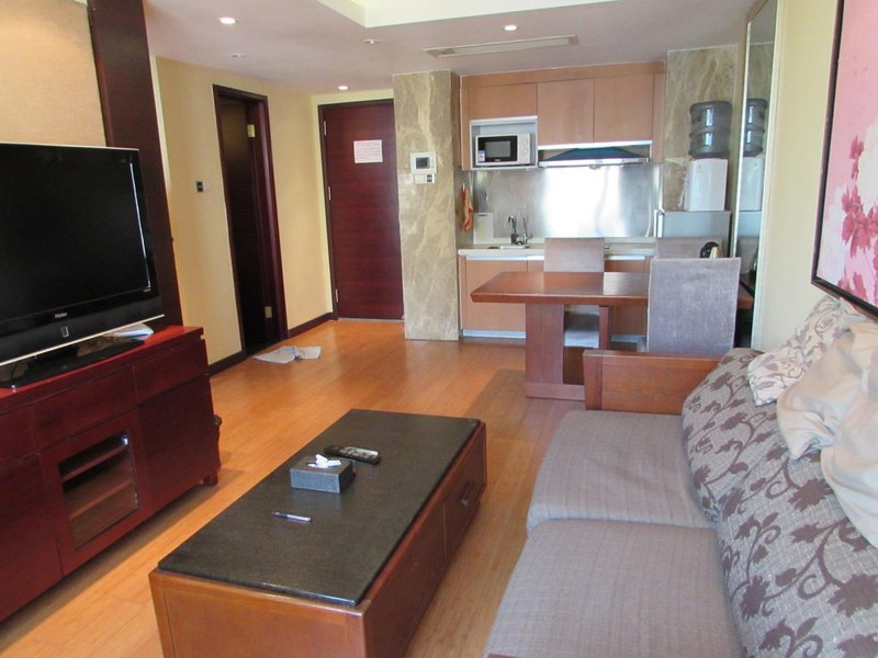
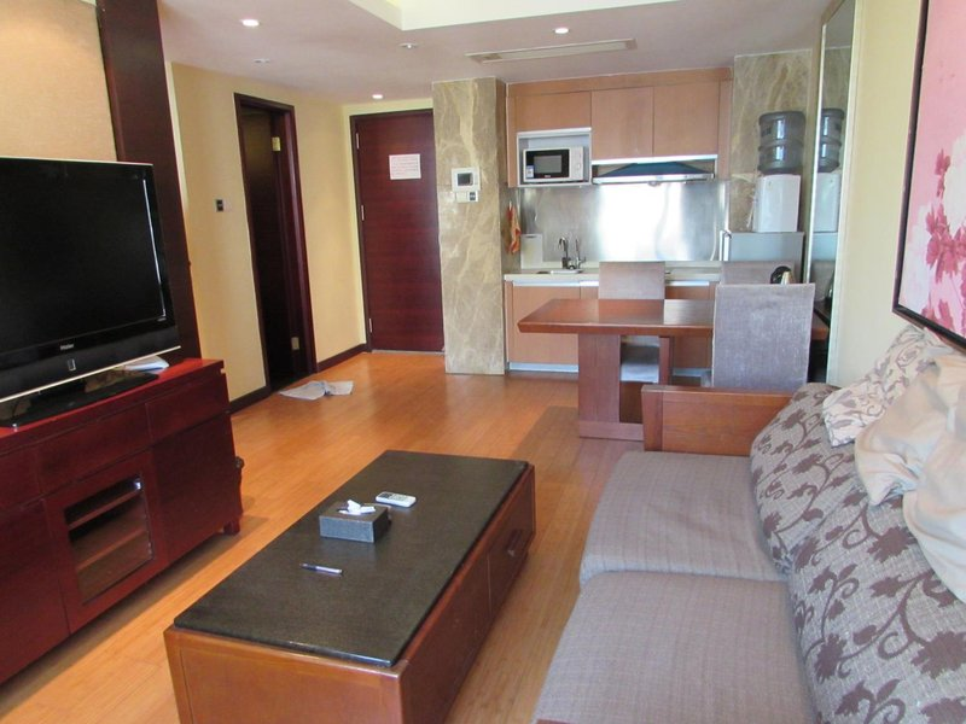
- remote control (351, 454)
